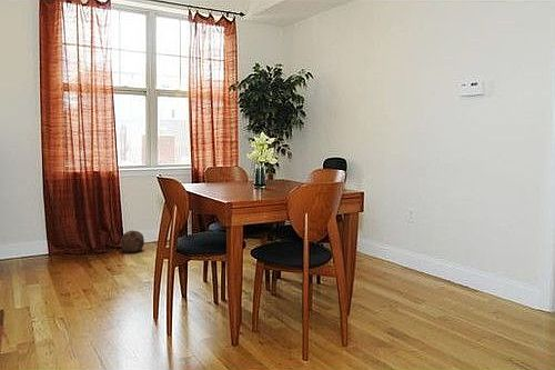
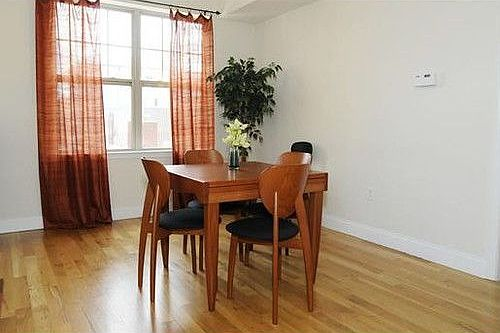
- soccer ball (132, 240)
